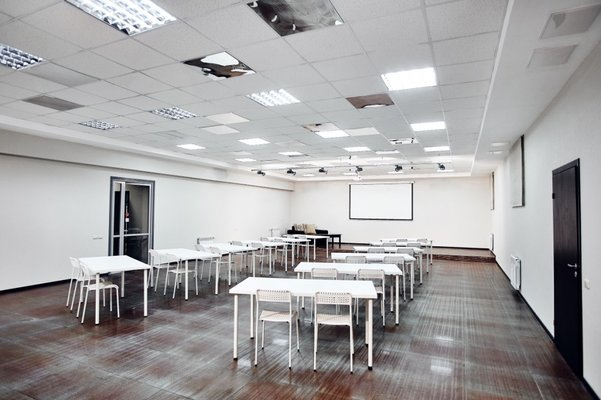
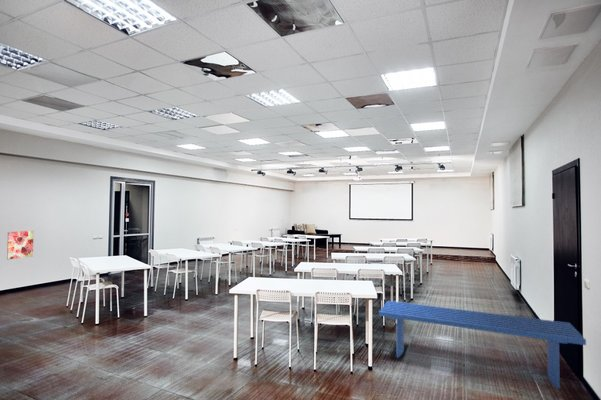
+ bench (470, 328)
+ wall art (20, 244)
